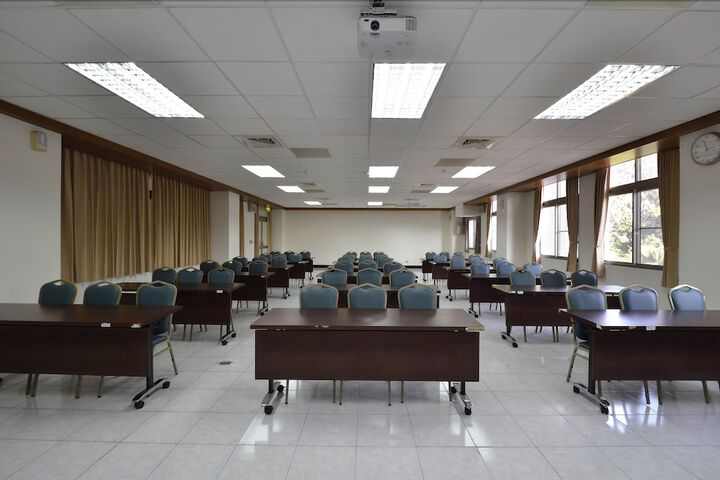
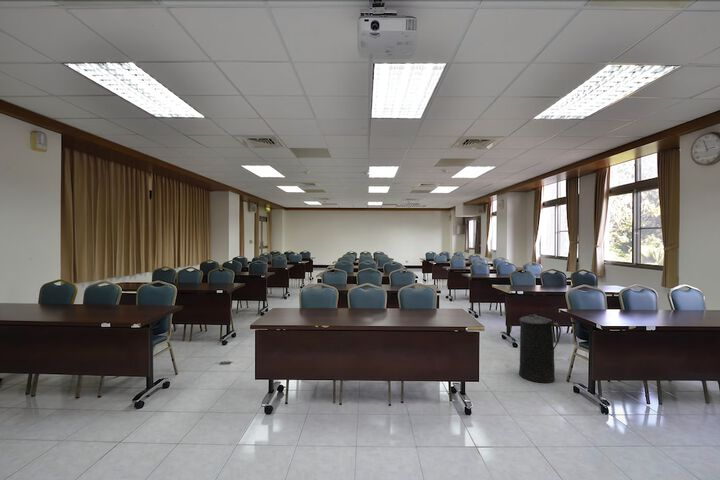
+ trash can (539, 345)
